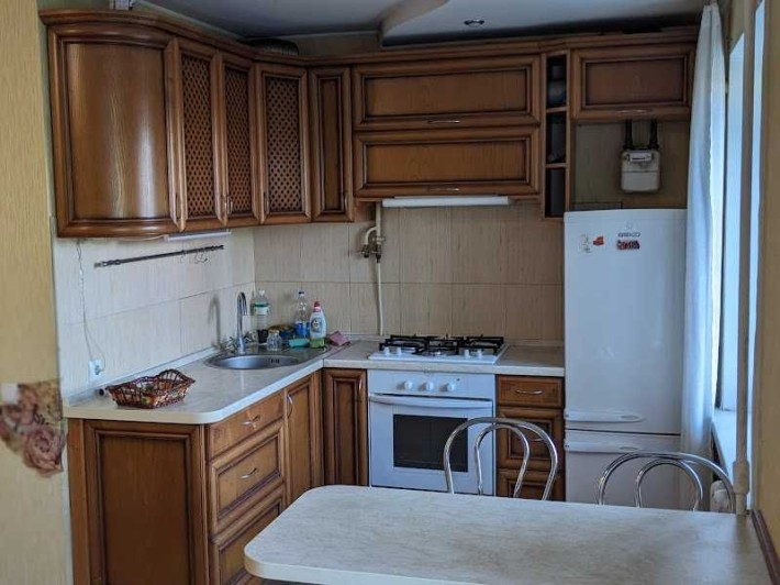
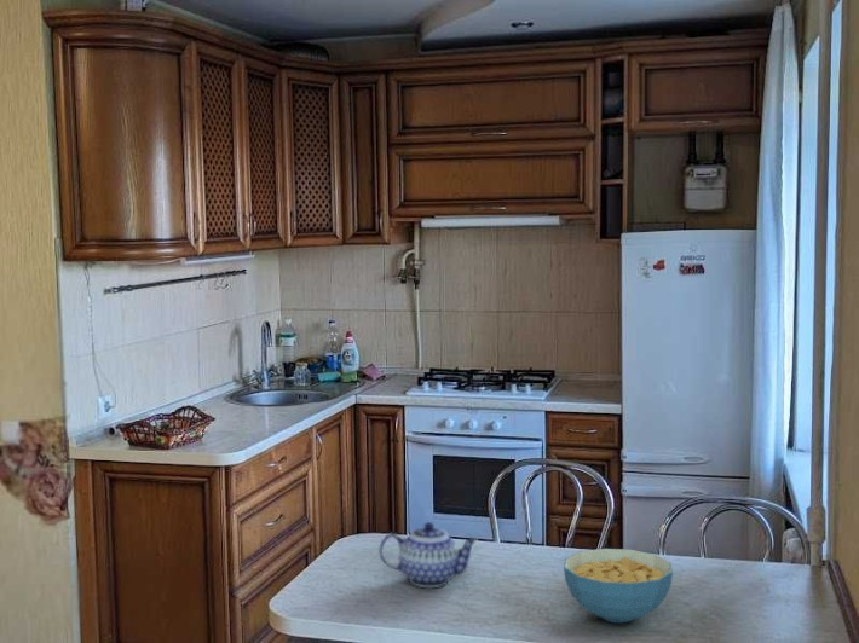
+ cereal bowl (617, 590)
+ teapot (428, 551)
